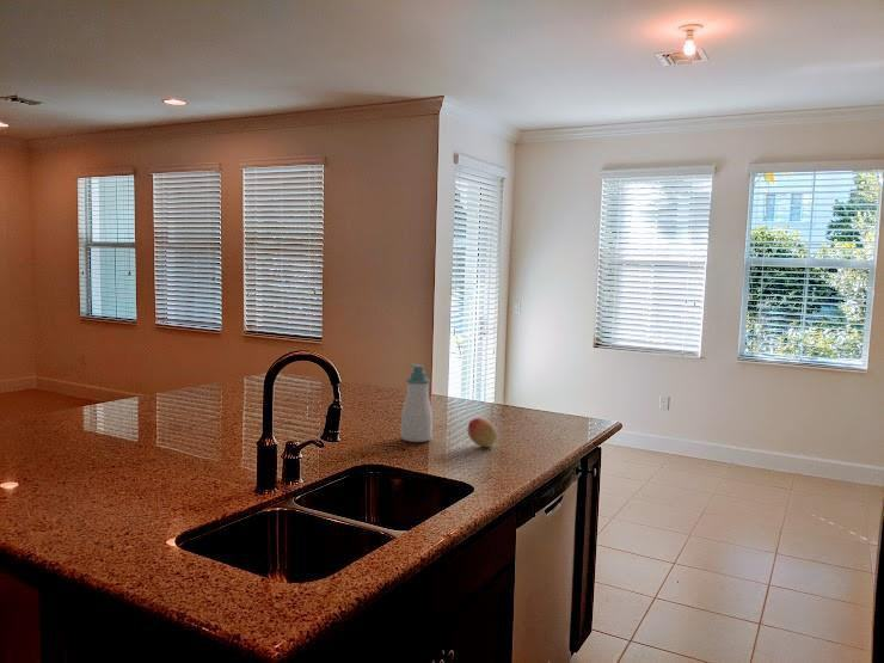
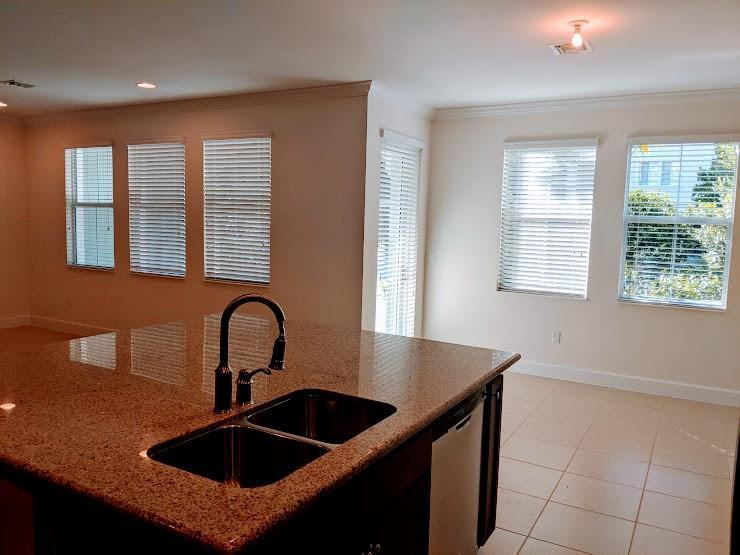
- soap bottle (417, 401)
- fruit (480, 431)
